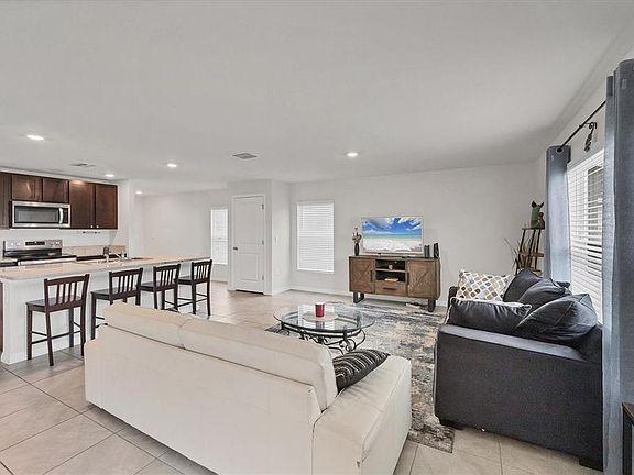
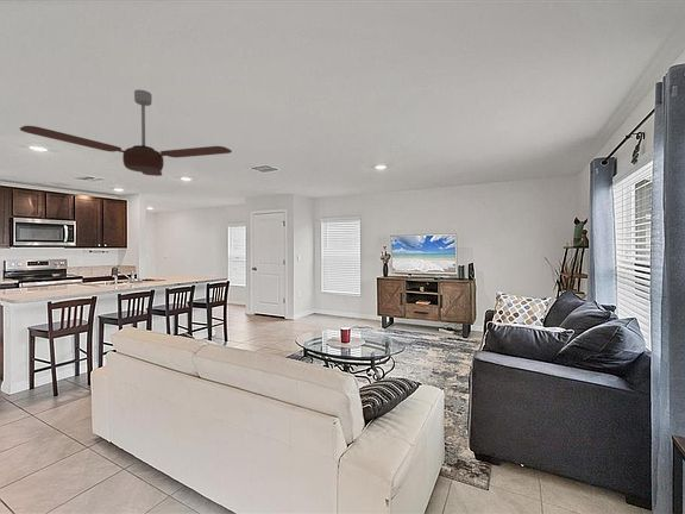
+ ceiling fan (142, 133)
